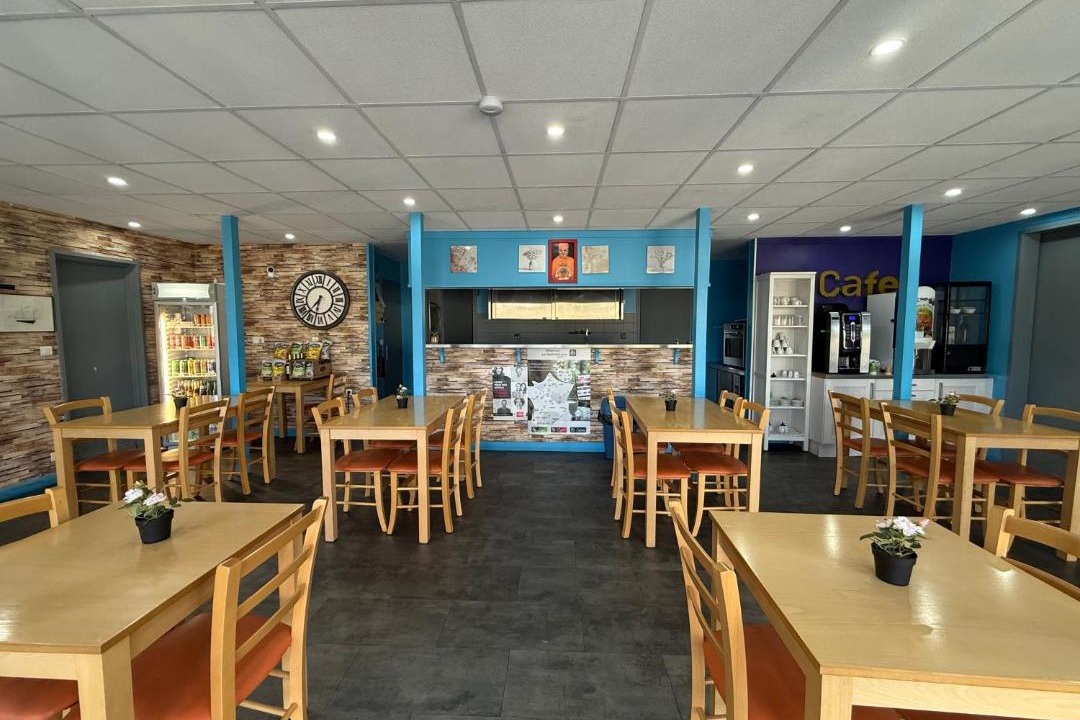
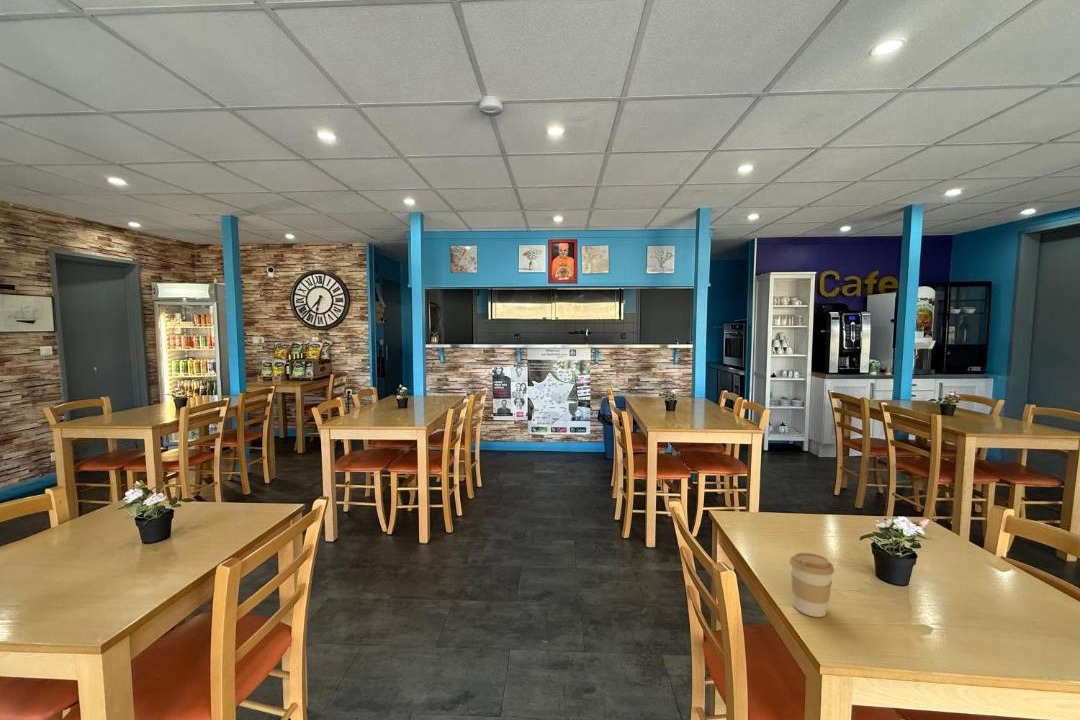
+ coffee cup (810, 582)
